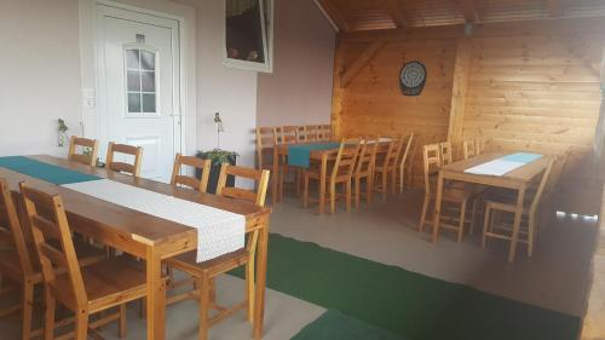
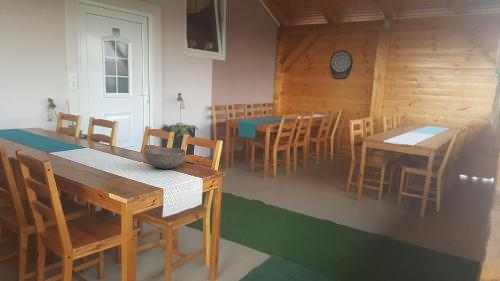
+ bowl (165, 159)
